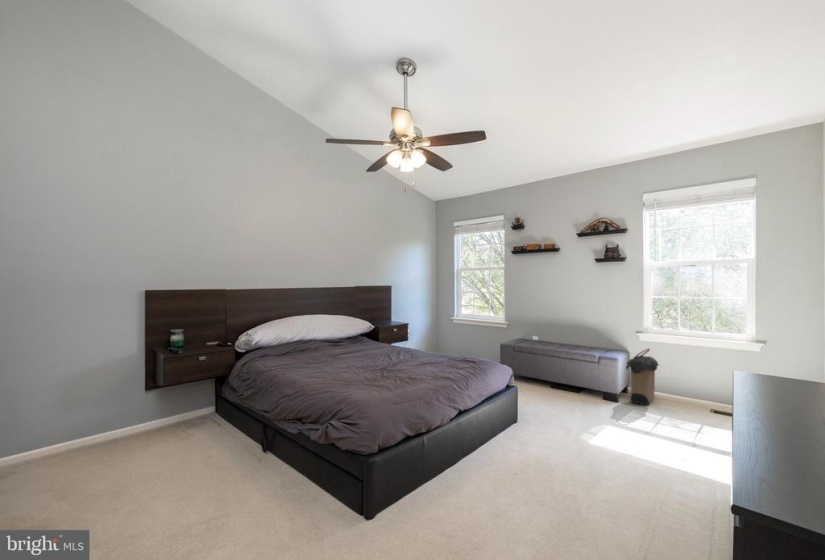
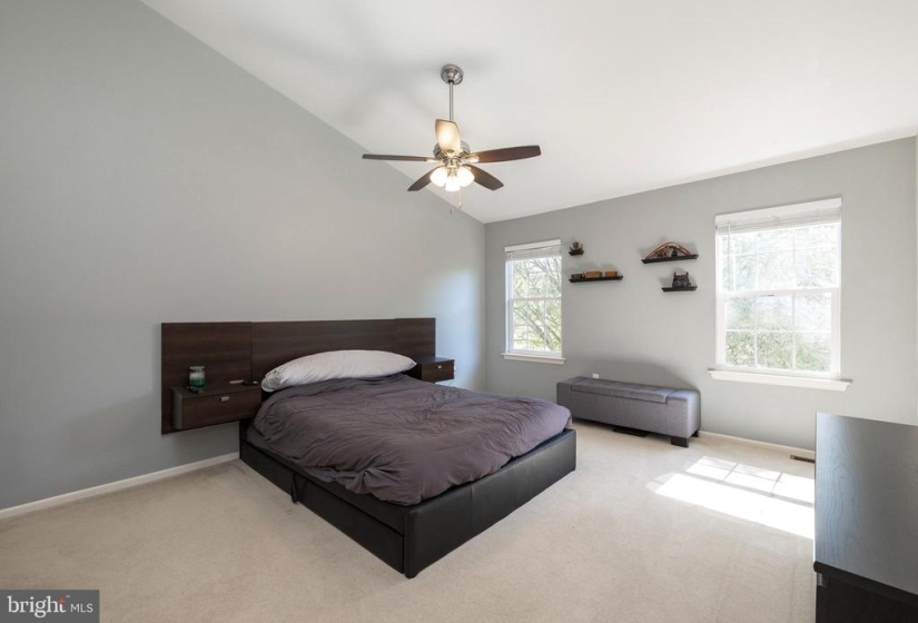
- laundry hamper (641, 372)
